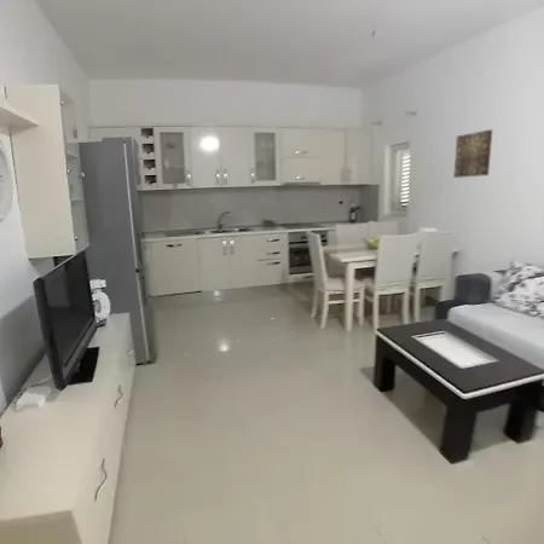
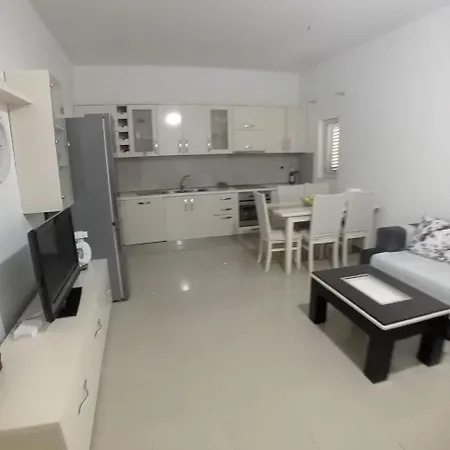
- wall art (471, 155)
